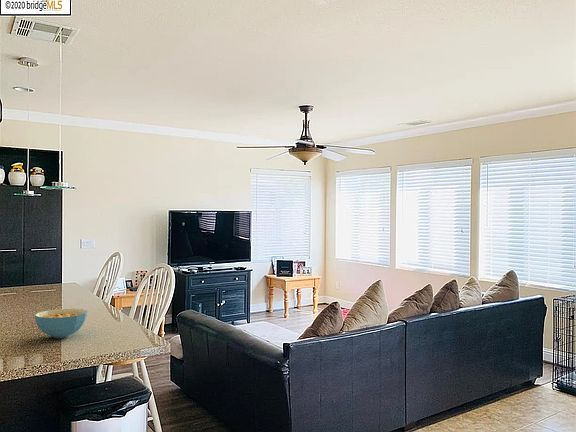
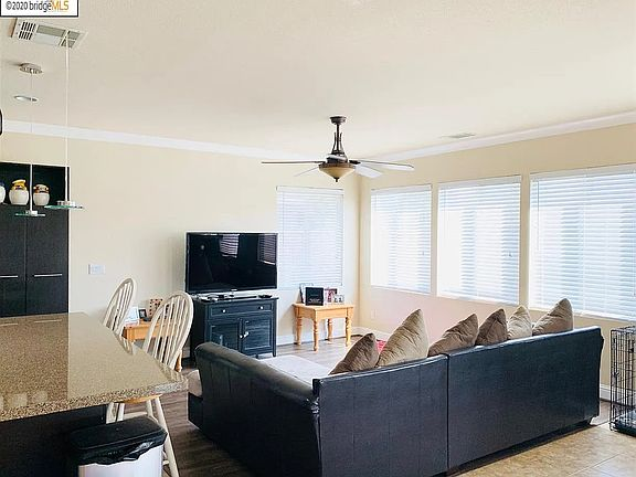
- cereal bowl (61, 324)
